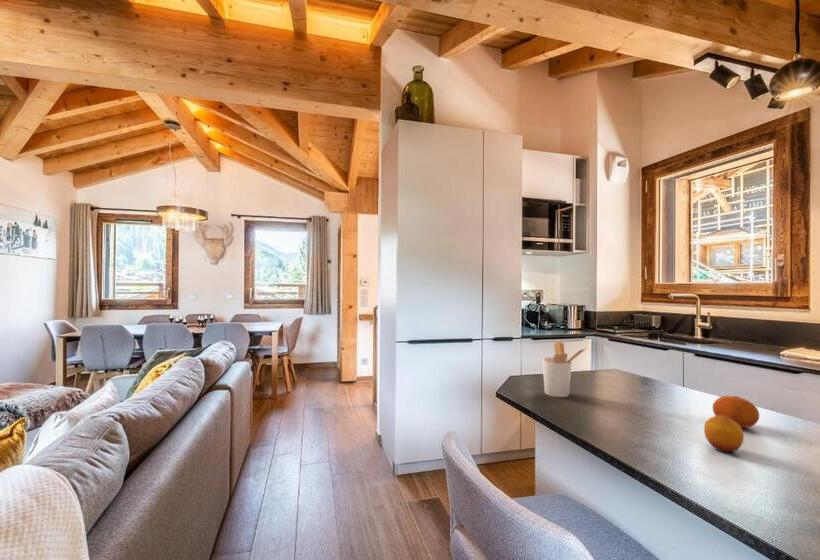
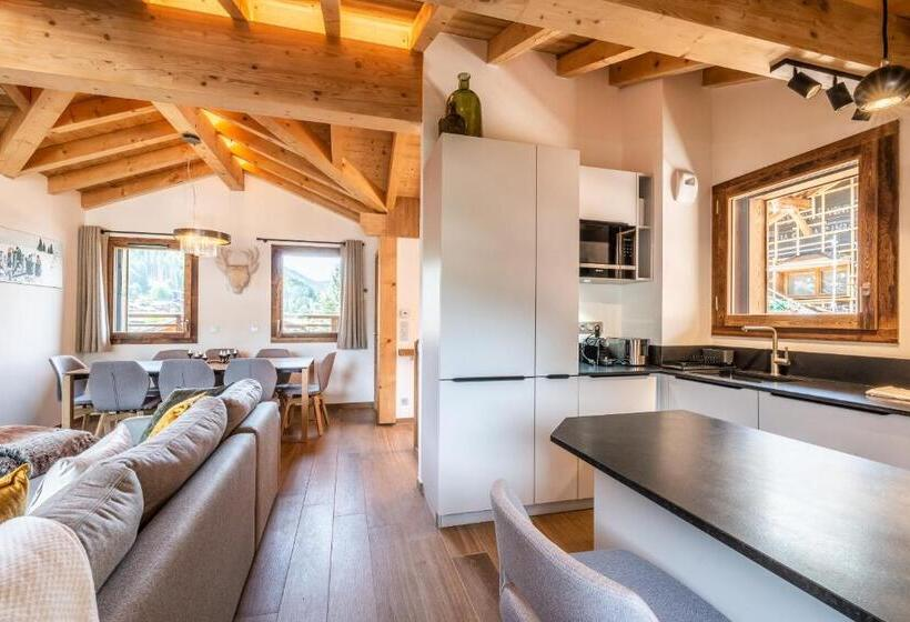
- fruit (723, 433)
- fruit (735, 411)
- utensil holder (564, 369)
